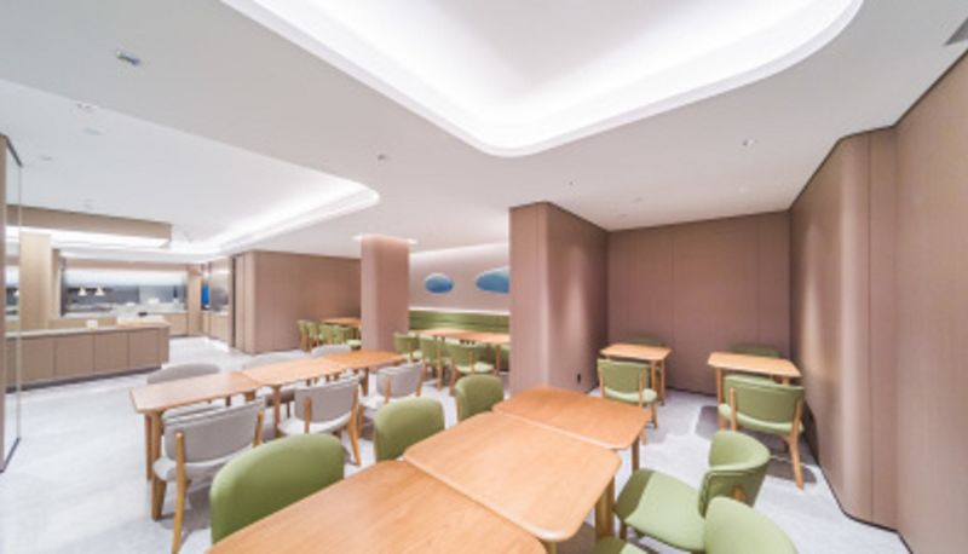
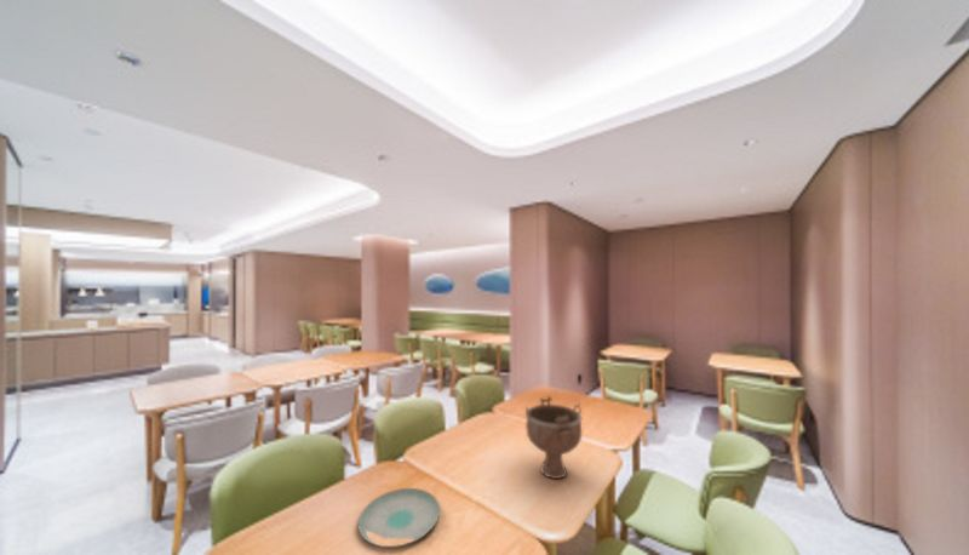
+ plate (400, 516)
+ decorative bowl (554, 437)
